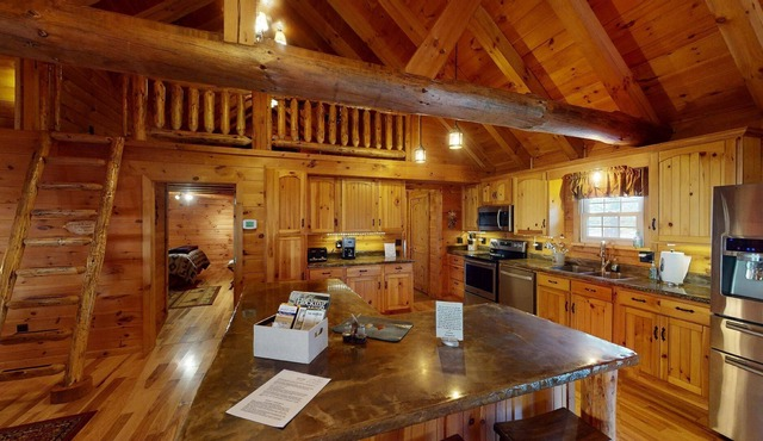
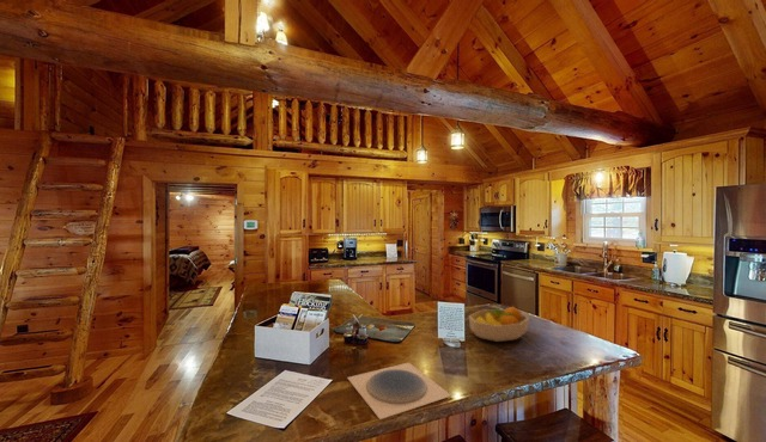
+ plate (396, 382)
+ fruit bowl (498, 321)
